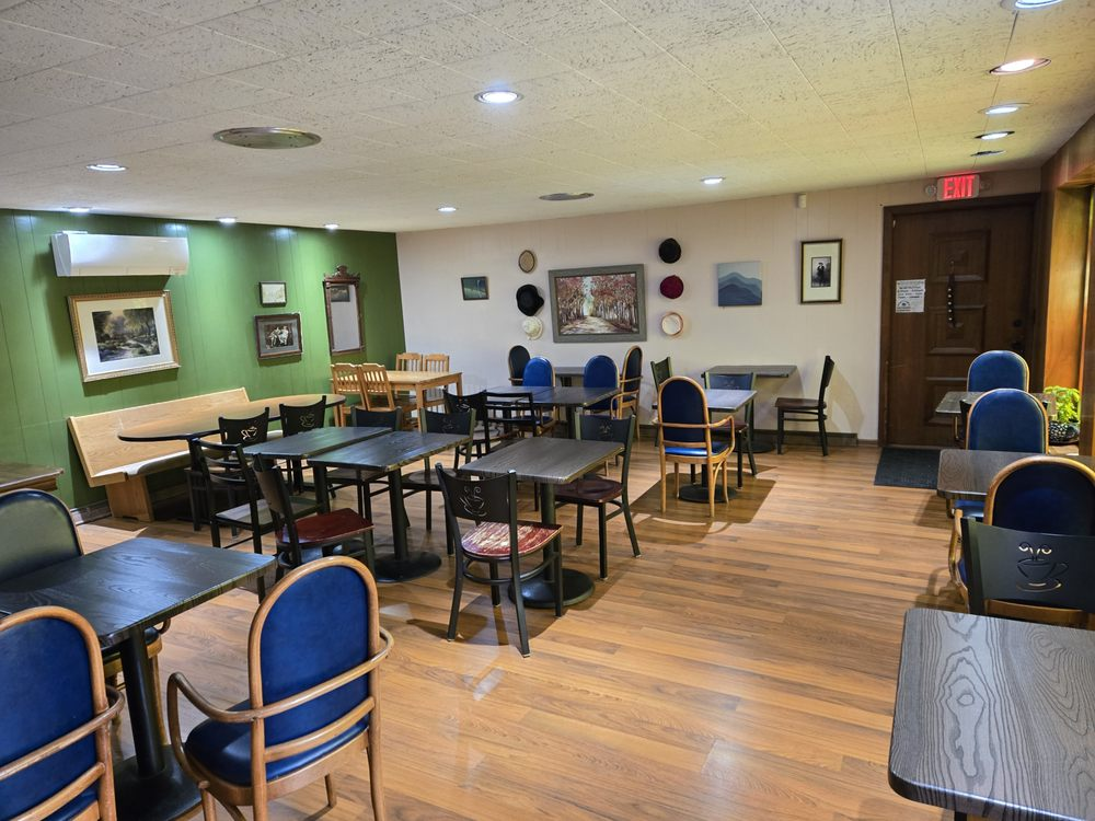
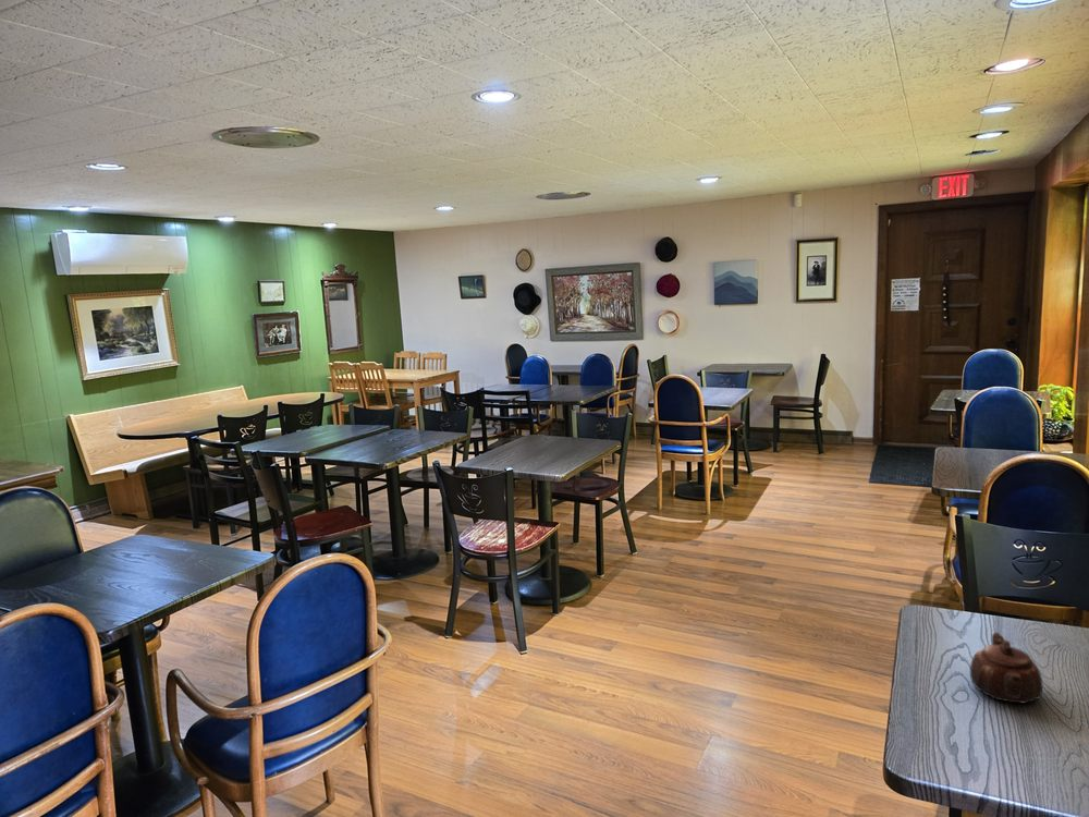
+ teapot (1005, 663)
